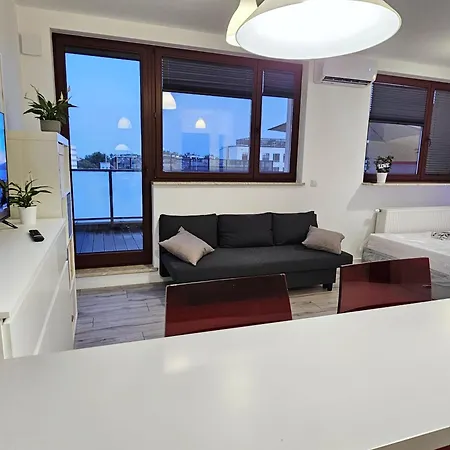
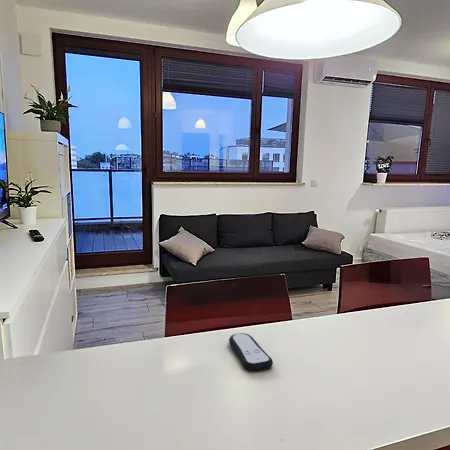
+ remote control (248, 350)
